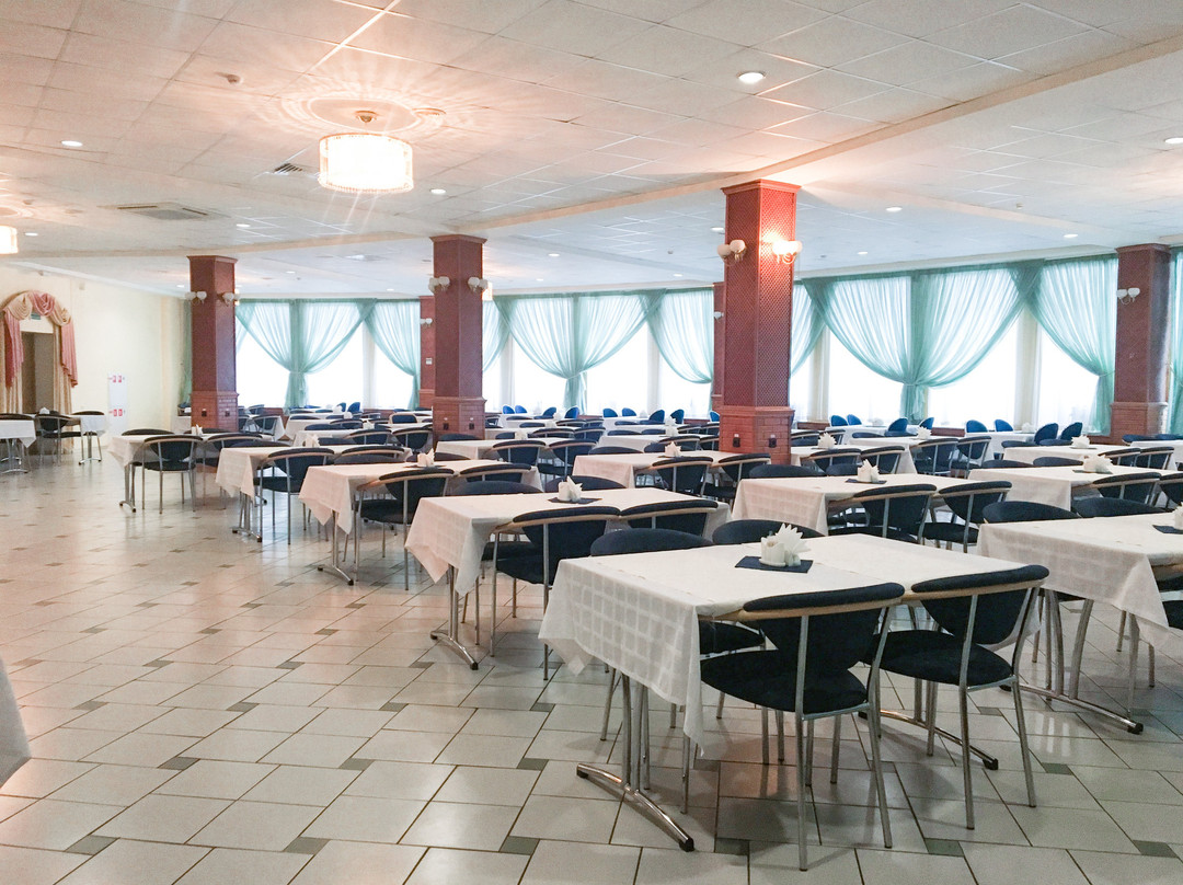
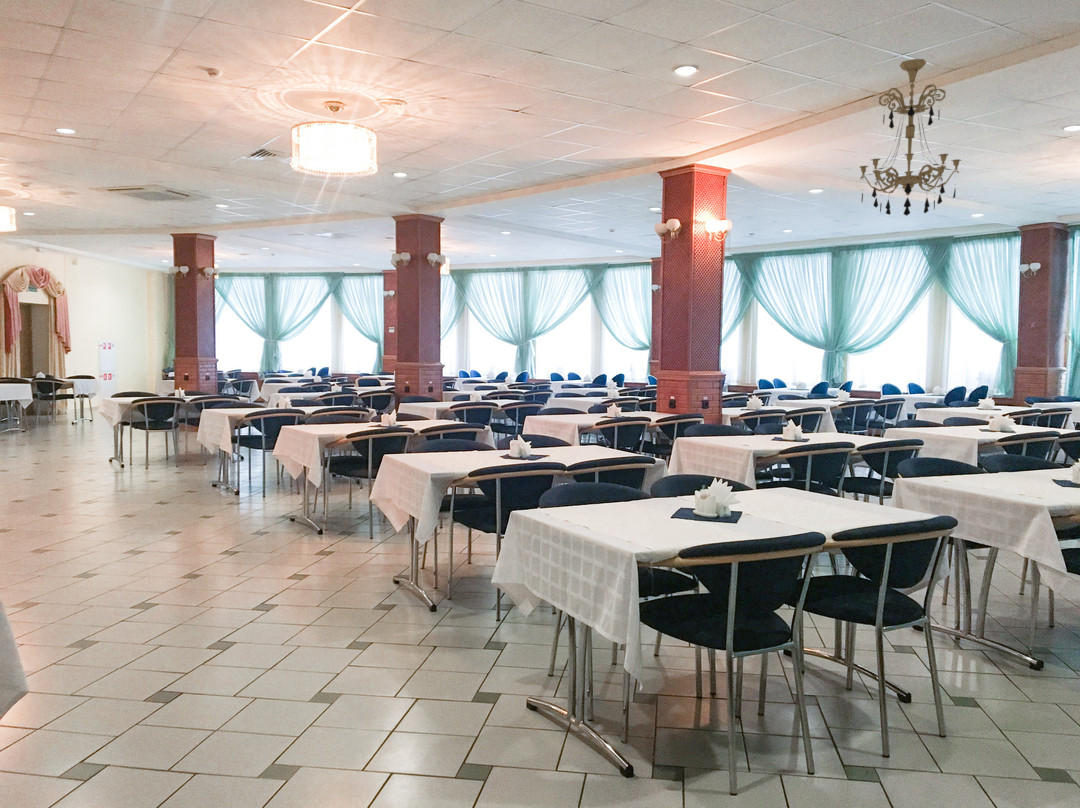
+ chandelier (910, 140)
